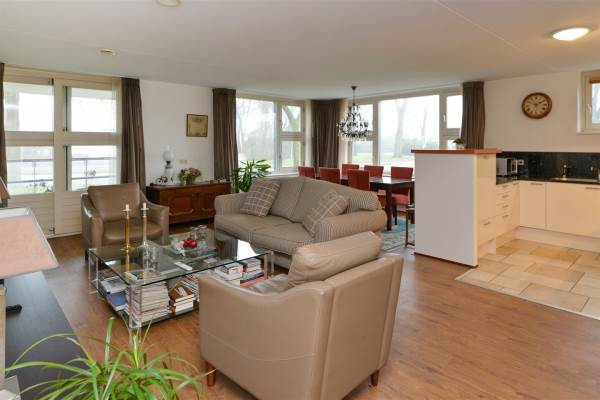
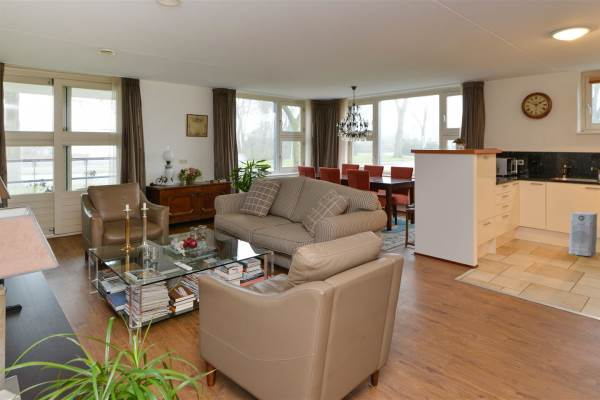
+ air purifier (583, 233)
